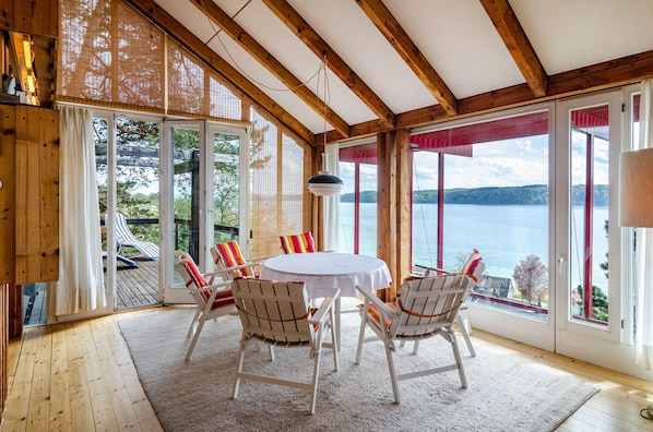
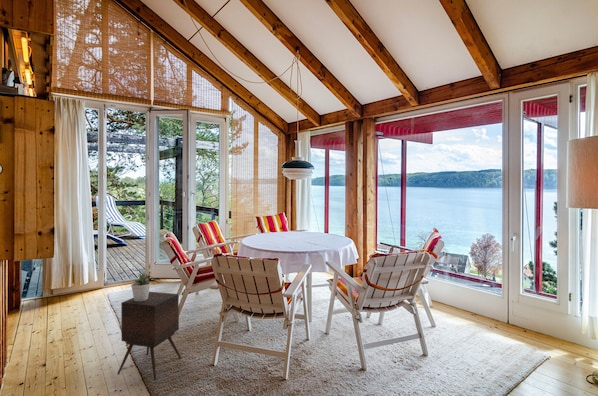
+ potted plant (141, 285)
+ side table (150, 332)
